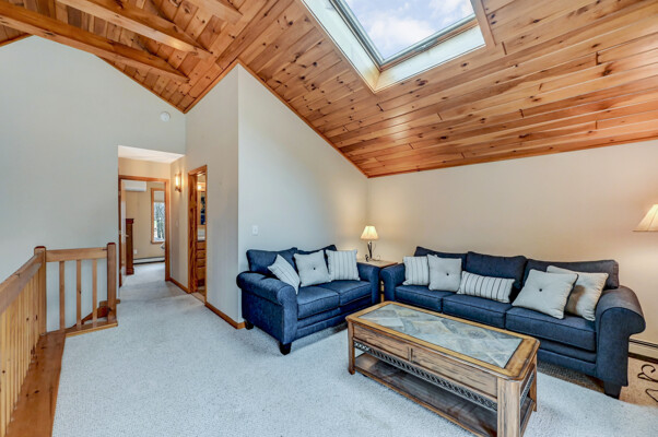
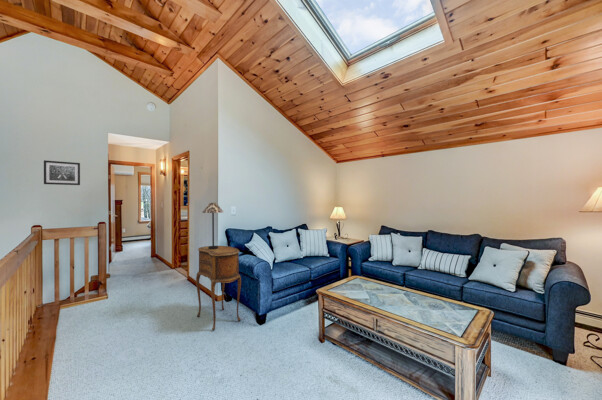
+ table lamp (213, 225)
+ wall art (62, 173)
+ side table (219, 282)
